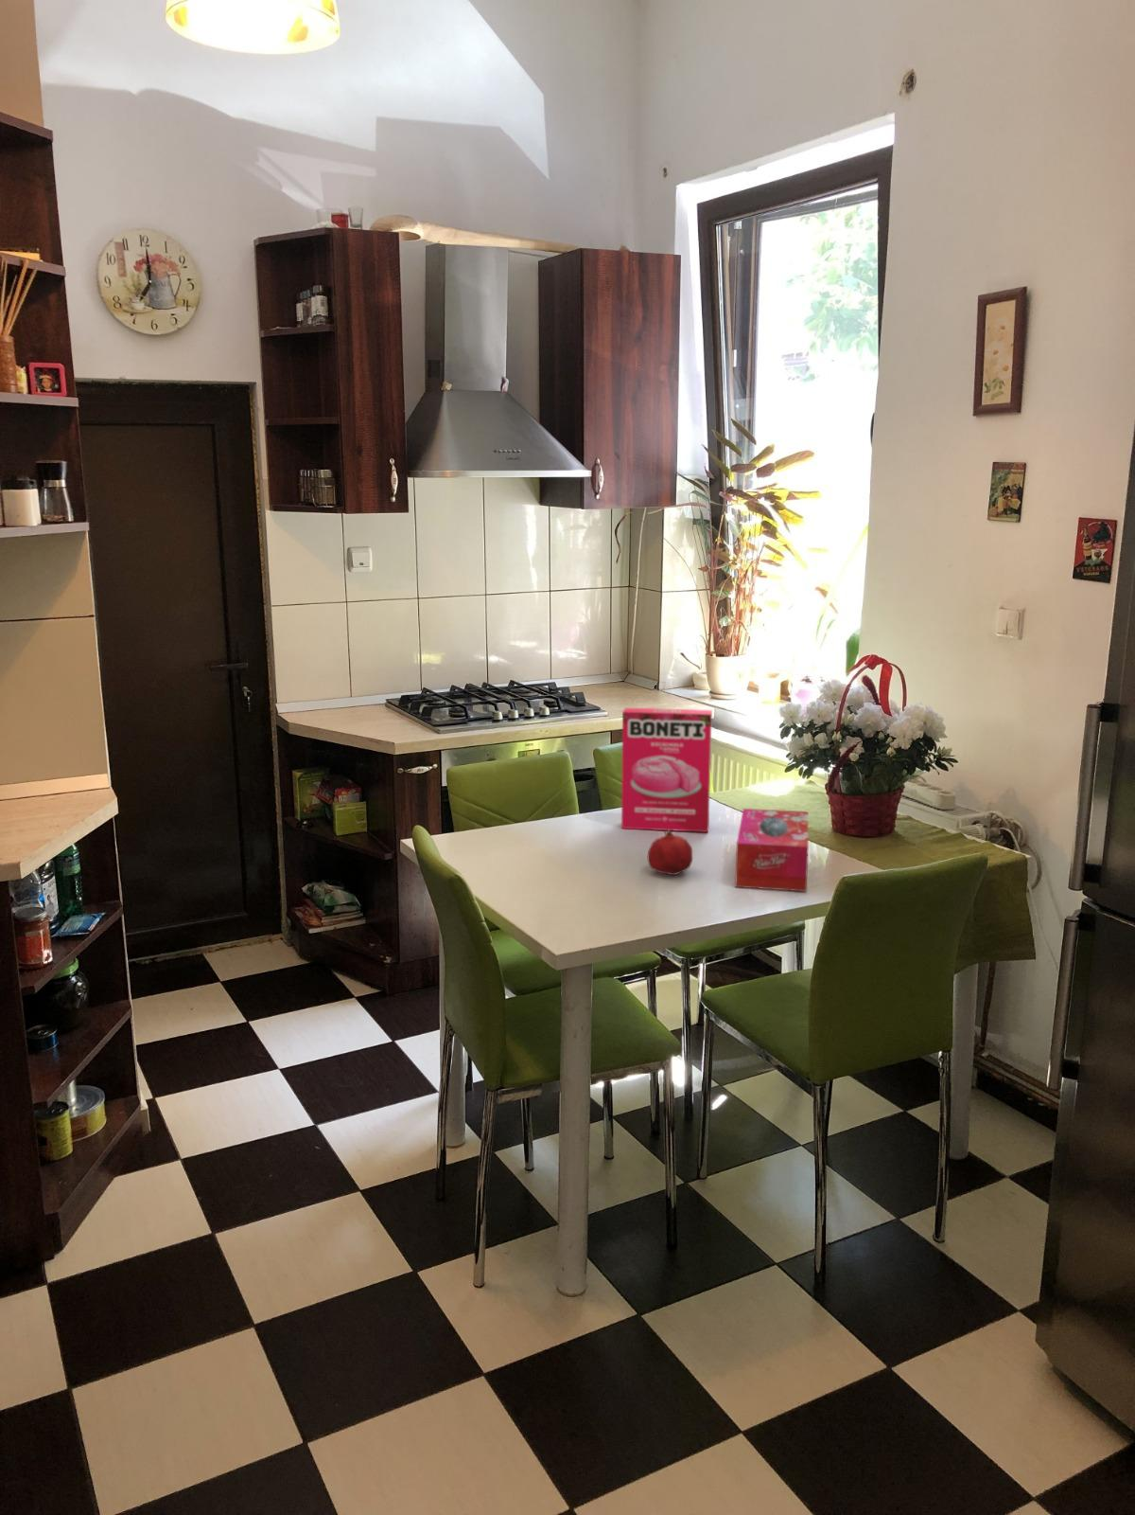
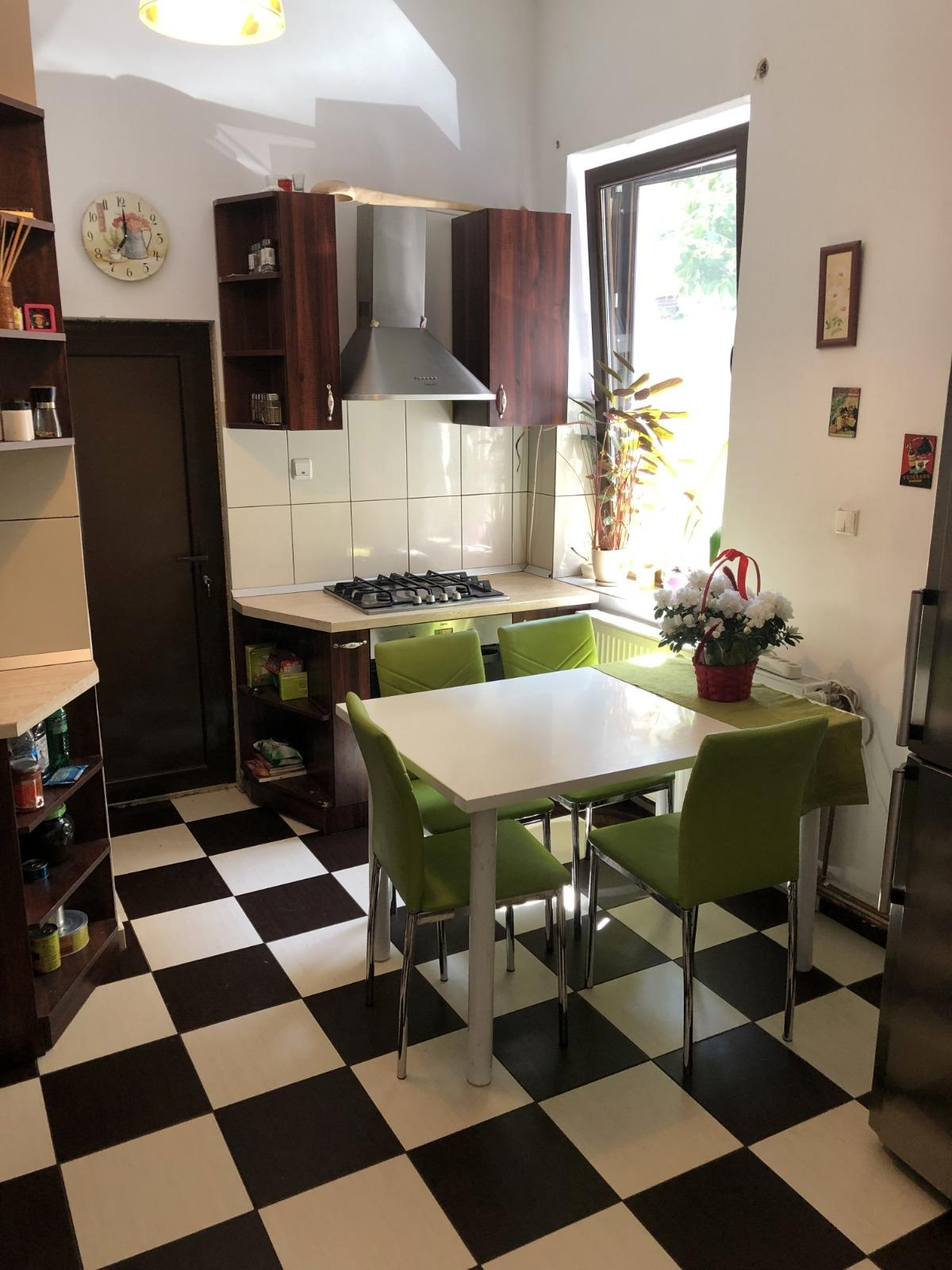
- fruit (670, 851)
- cereal box (666, 769)
- tissue box (773, 847)
